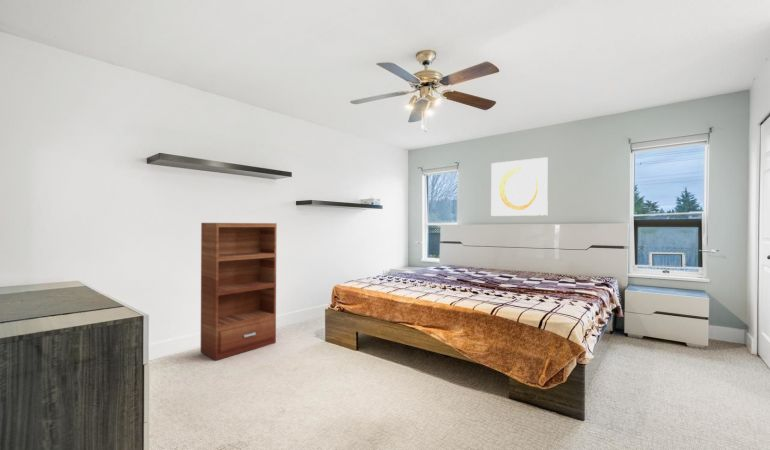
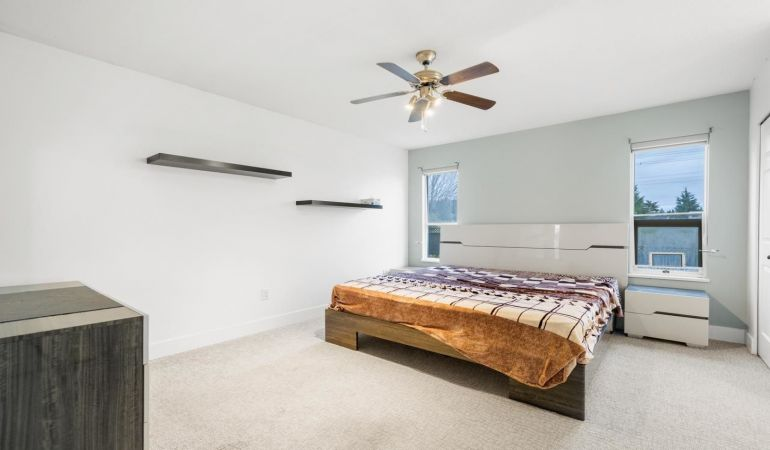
- wall art (518, 188)
- bookshelf (241, 285)
